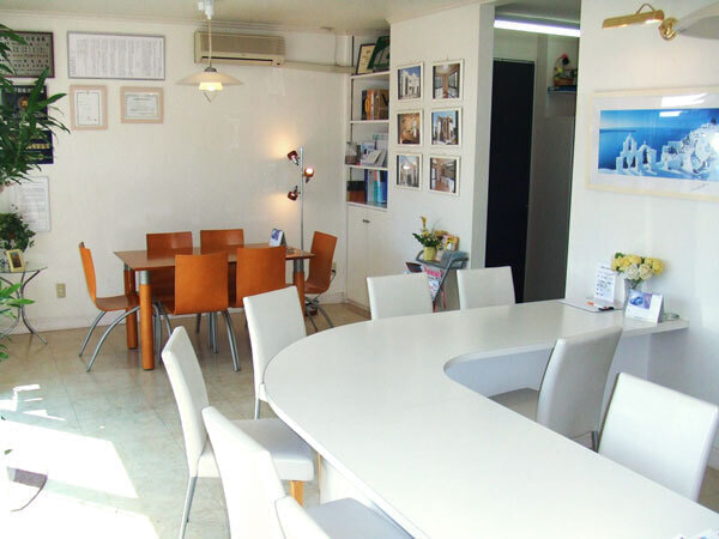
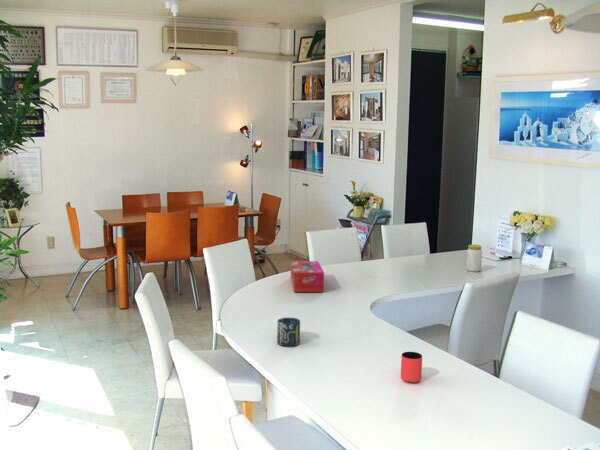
+ cup (288, 330)
+ jar (474, 257)
+ cup (411, 365)
+ tissue box (306, 275)
